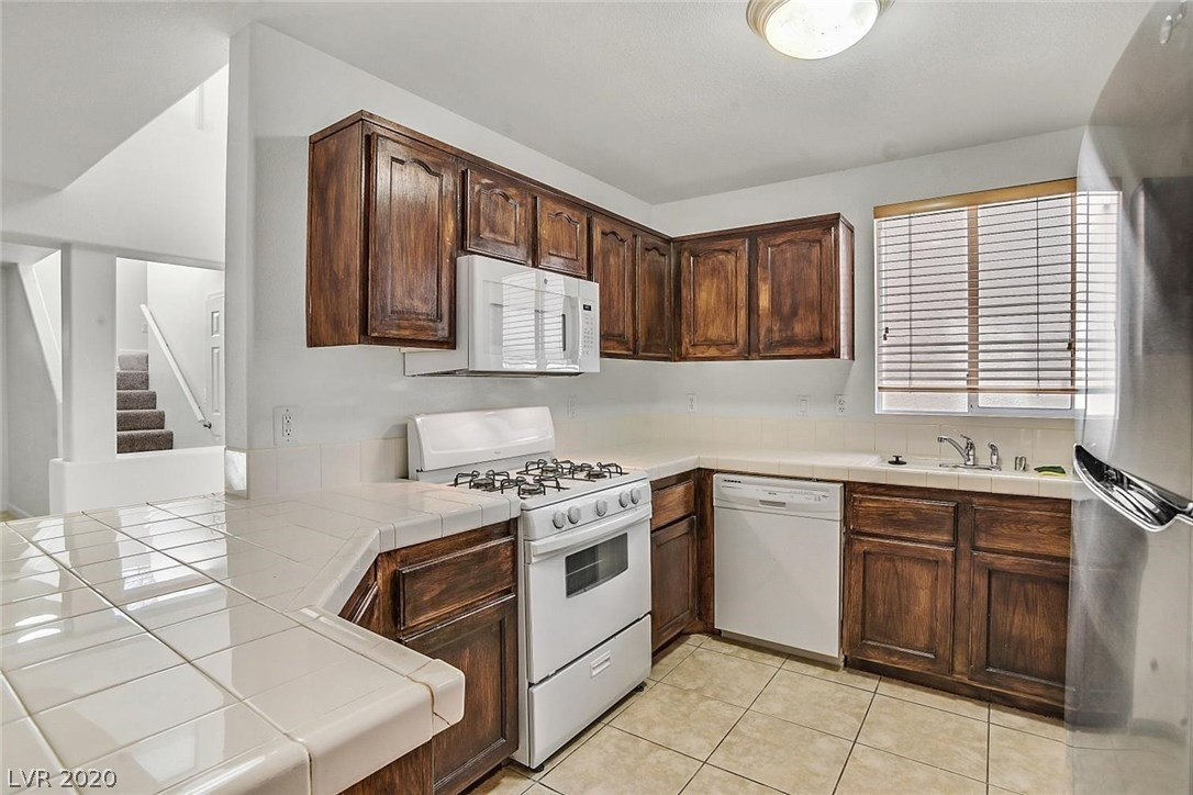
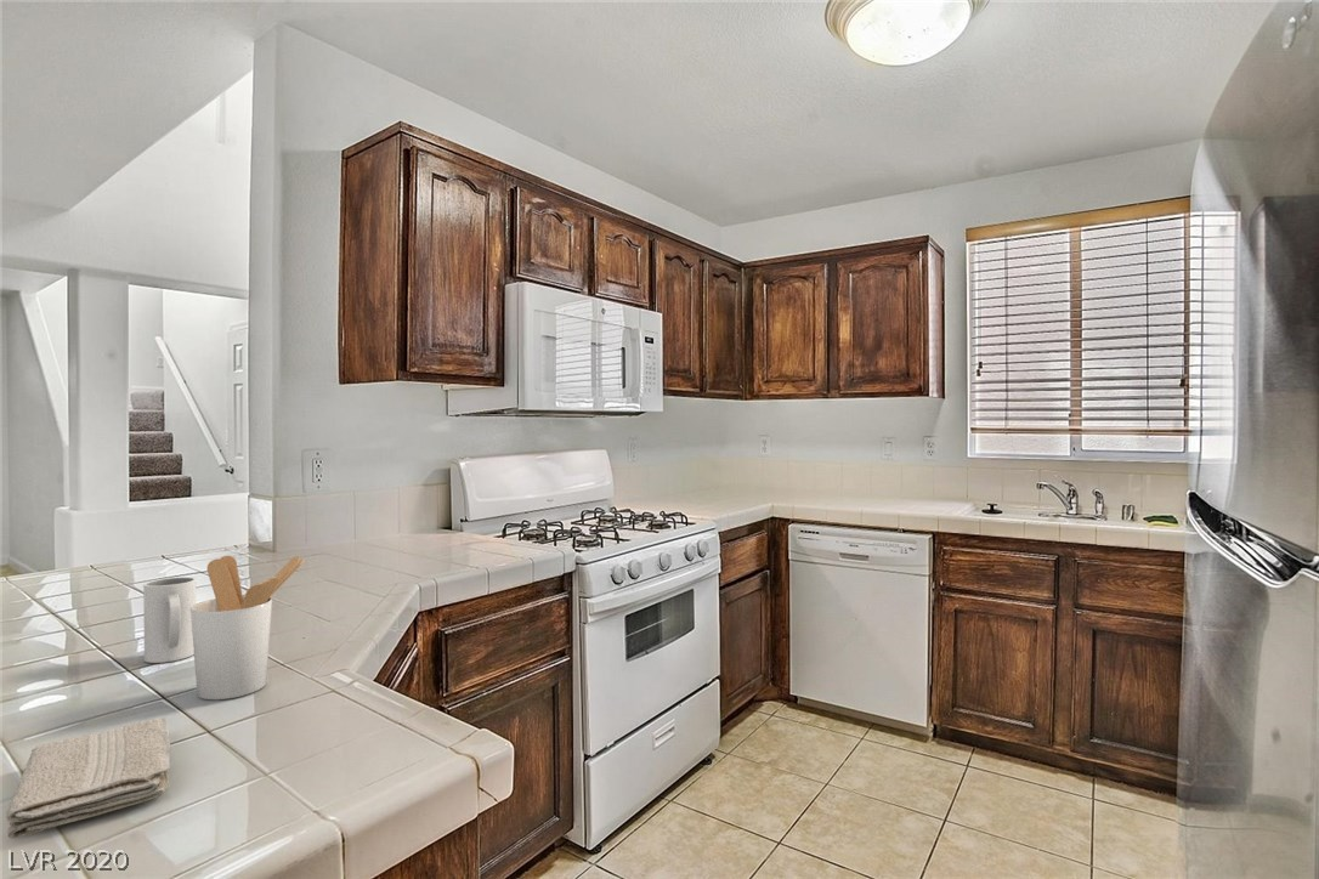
+ utensil holder (253, 620)
+ mug (171, 620)
+ washcloth (97, 766)
